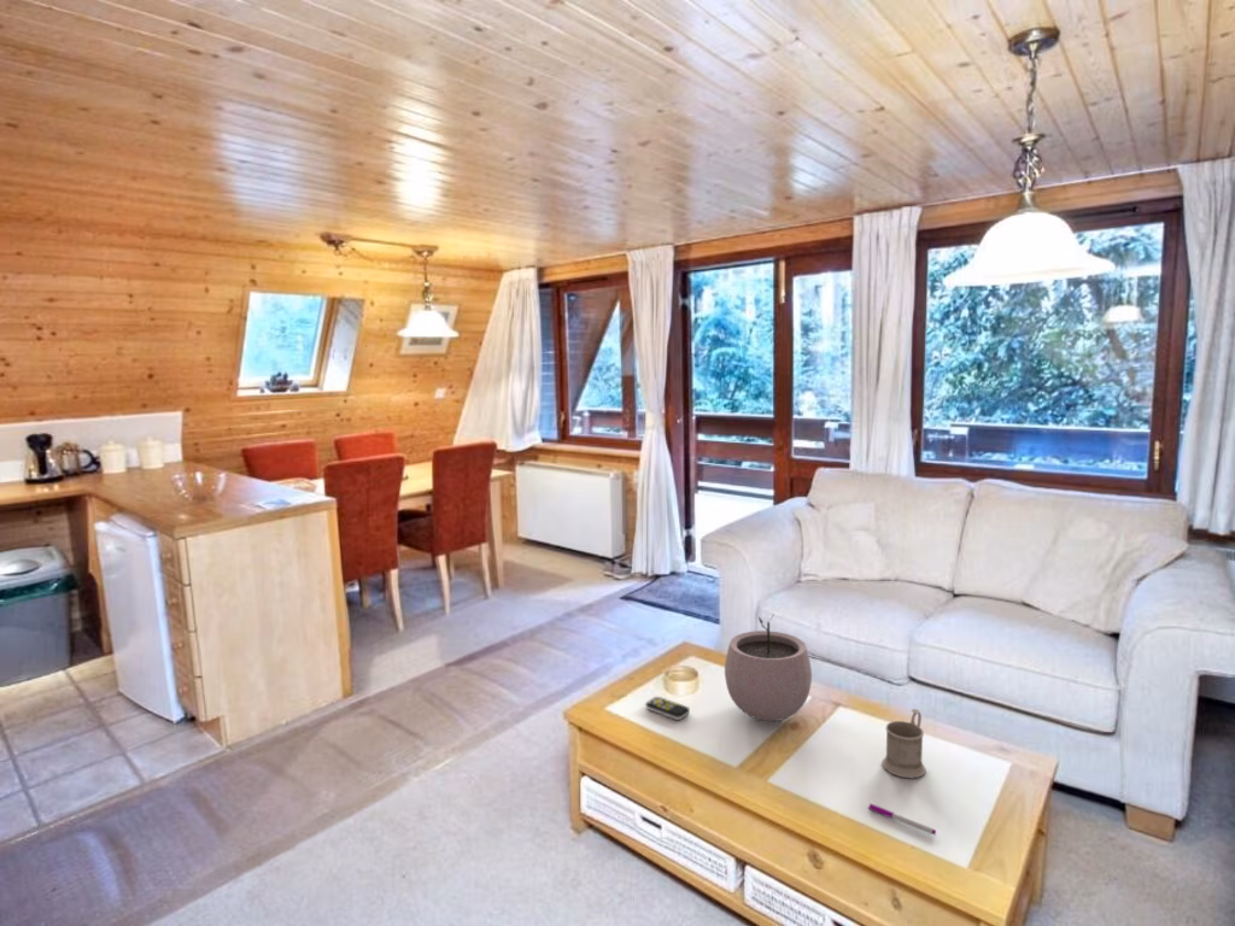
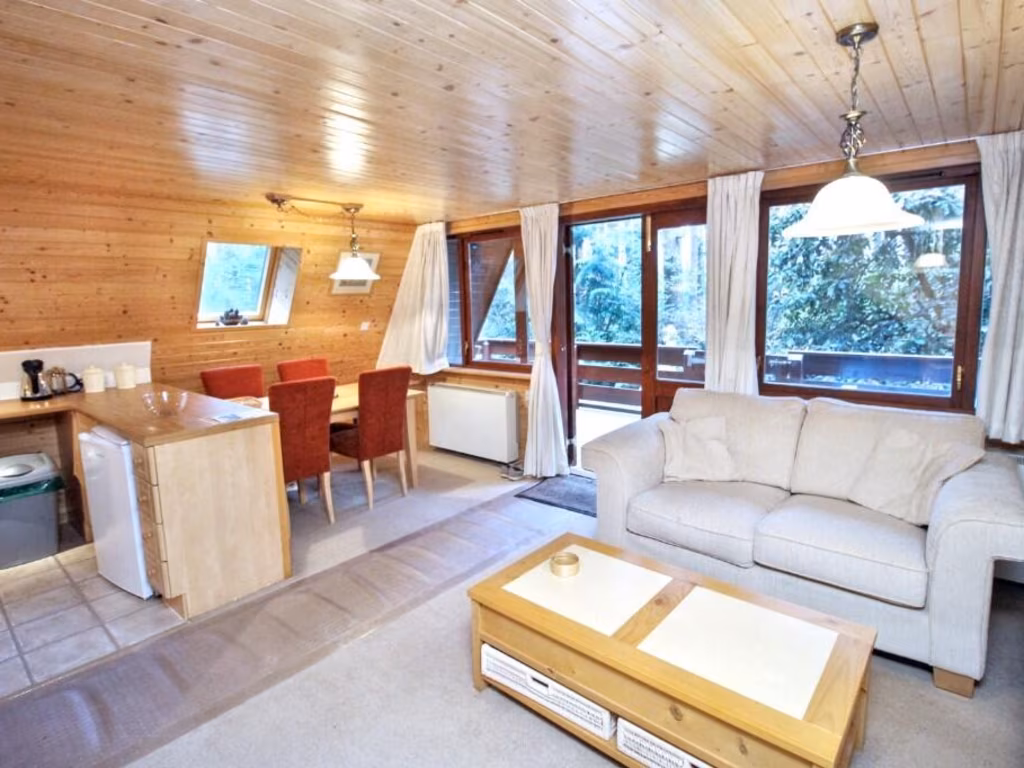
- remote control (667, 708)
- pen (901, 819)
- plant pot (767, 663)
- mug (907, 739)
